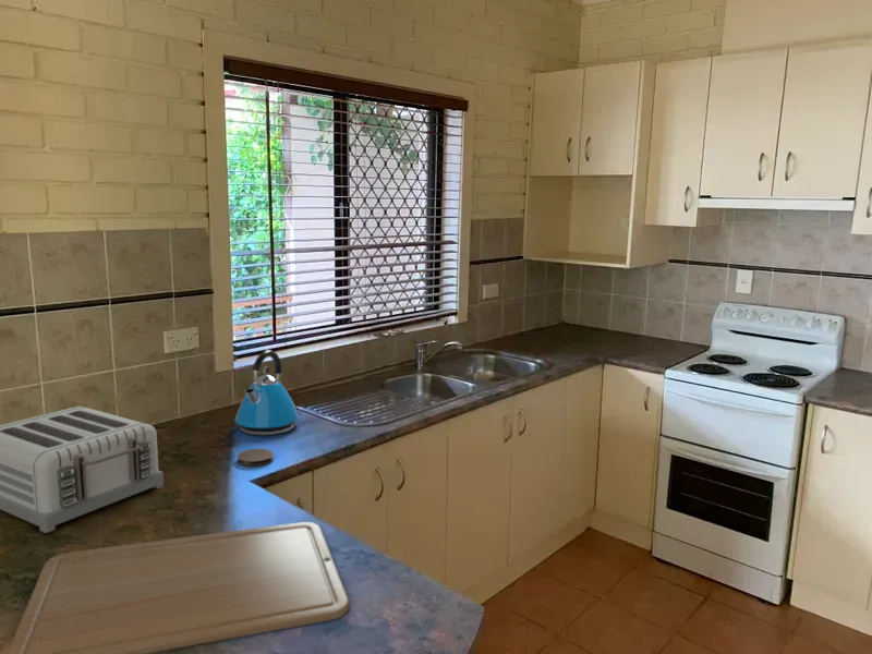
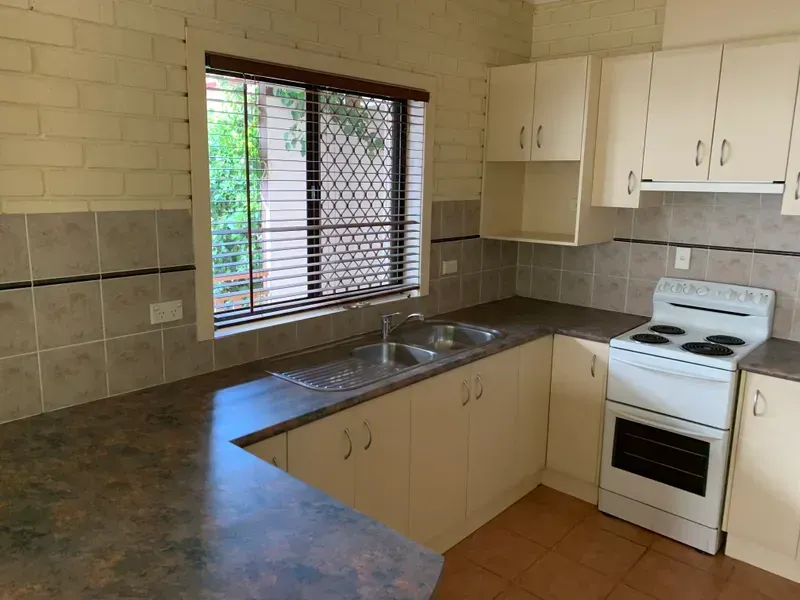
- kettle (267, 388)
- toaster (73, 461)
- coaster (255, 457)
- chopping board (191, 583)
